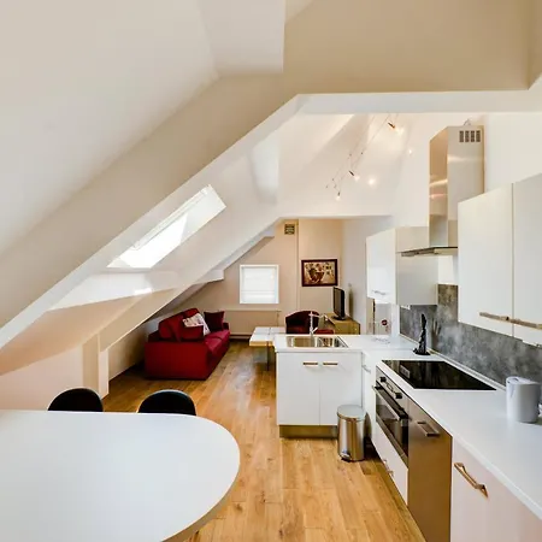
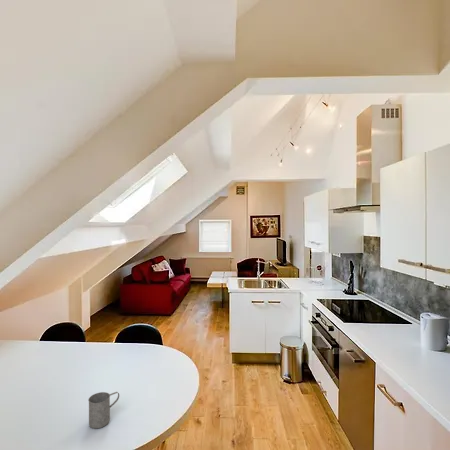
+ mug (104, 408)
